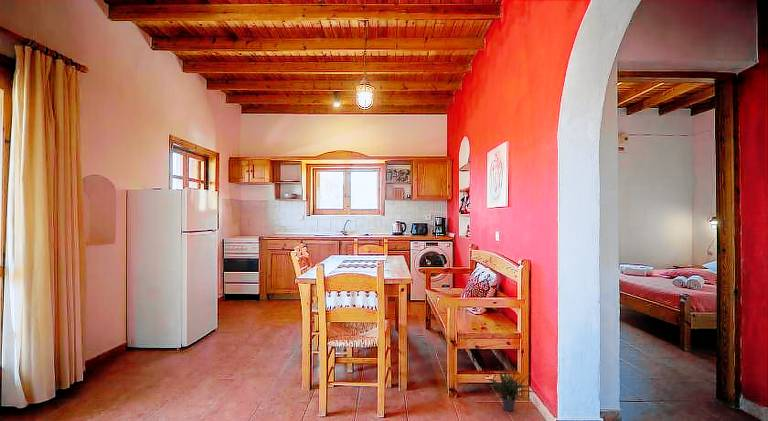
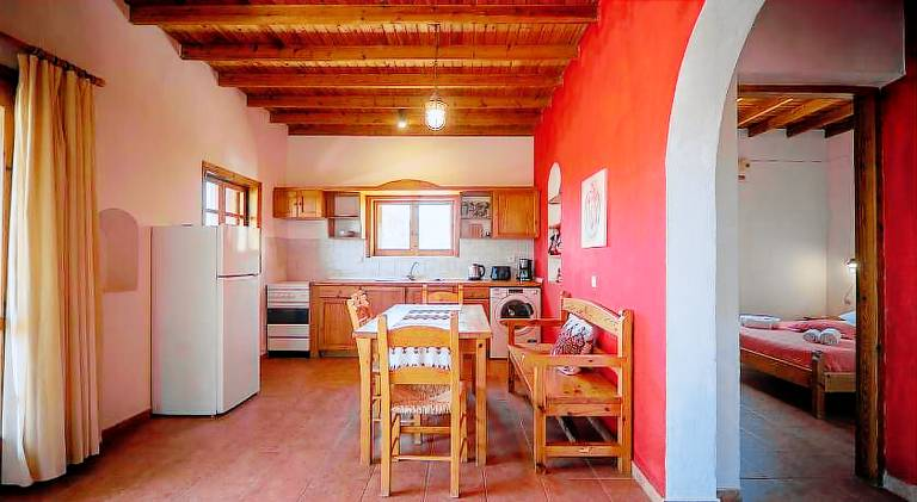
- potted plant (510, 384)
